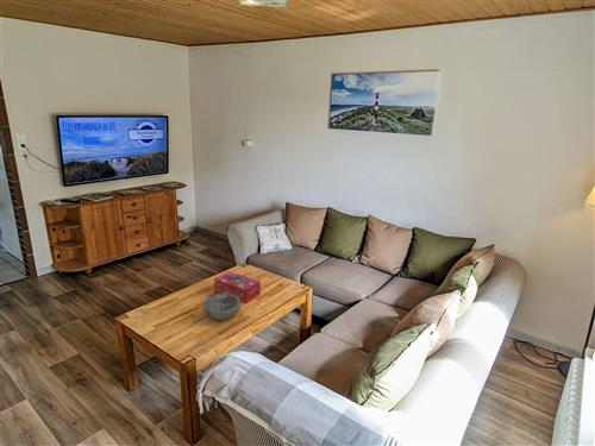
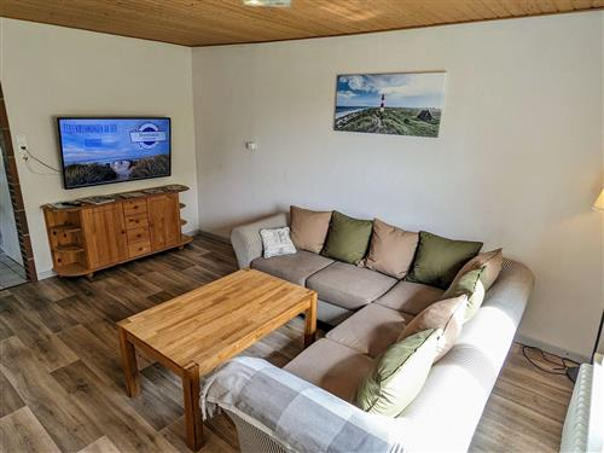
- tissue box (237, 285)
- bowl (221, 308)
